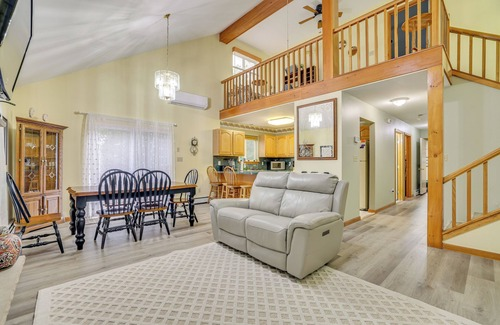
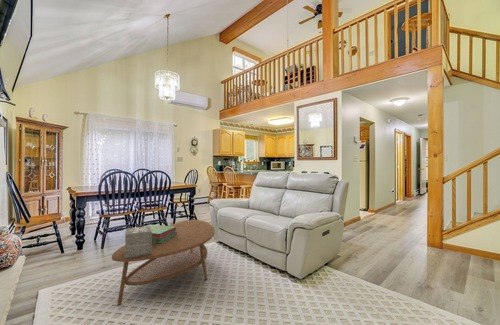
+ coffee table (178, 255)
+ decorative box (138, 240)
+ stack of books (154, 233)
